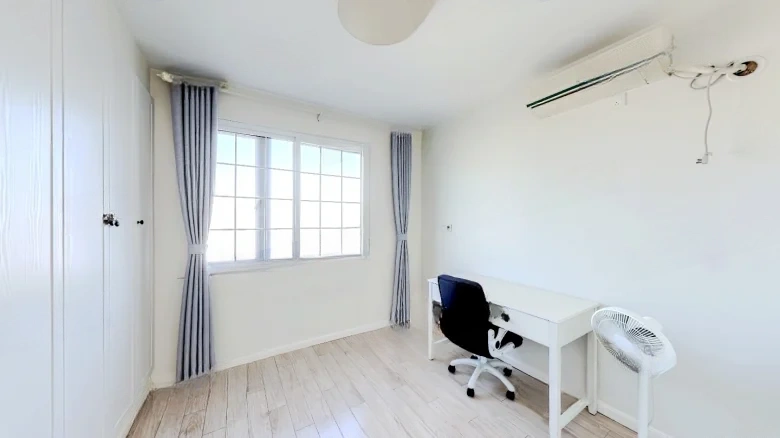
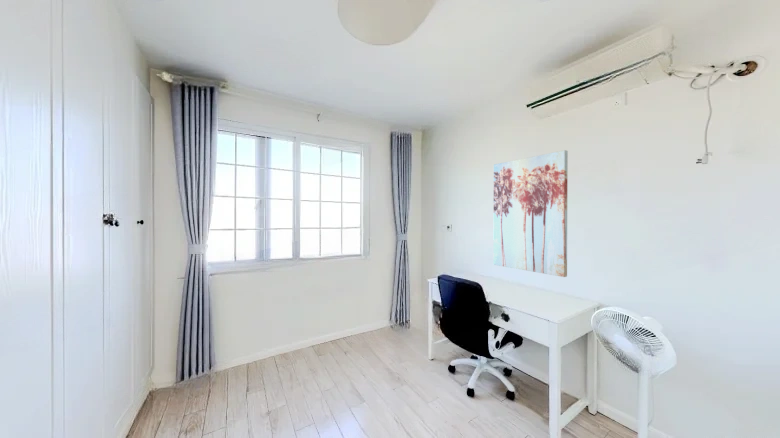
+ wall art (526, 214)
